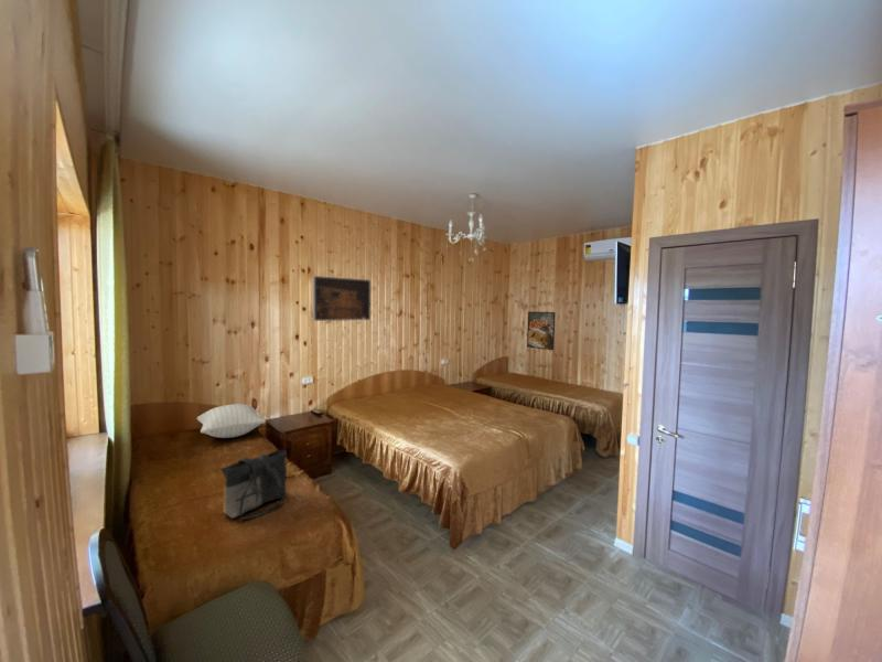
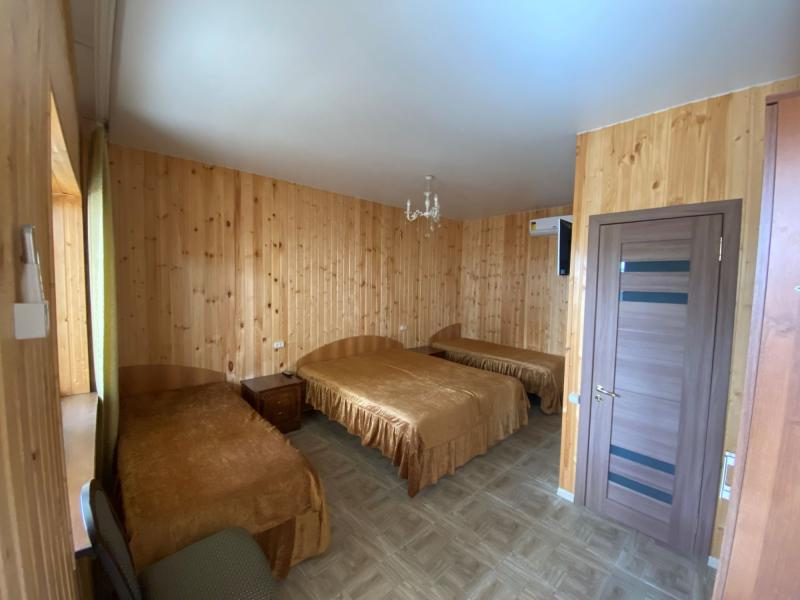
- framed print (540, 330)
- tote bag (258, 482)
- pillow (230, 419)
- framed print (343, 299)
